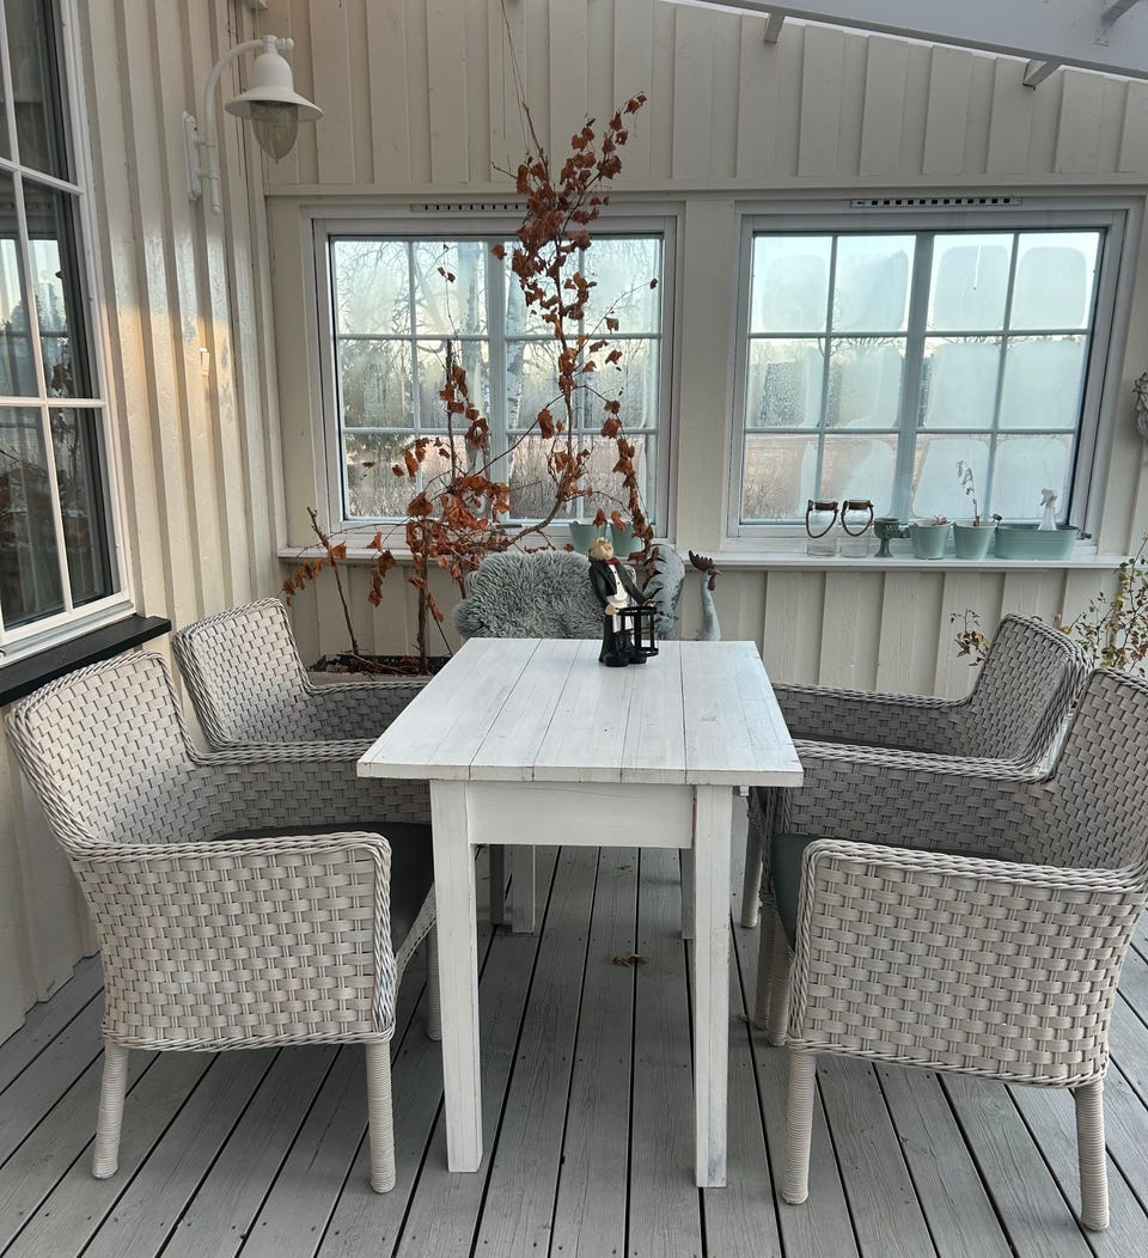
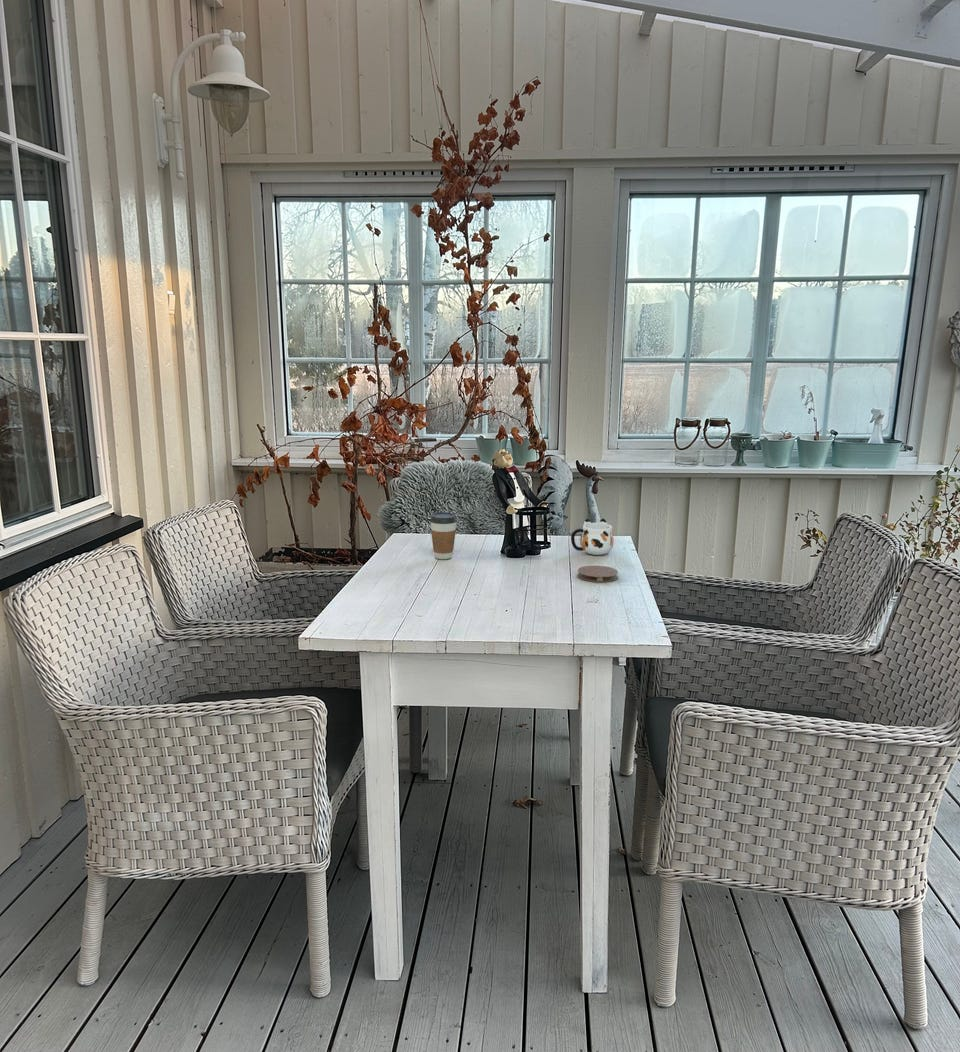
+ mug (592, 537)
+ coffee cup (443, 536)
+ coaster (597, 573)
